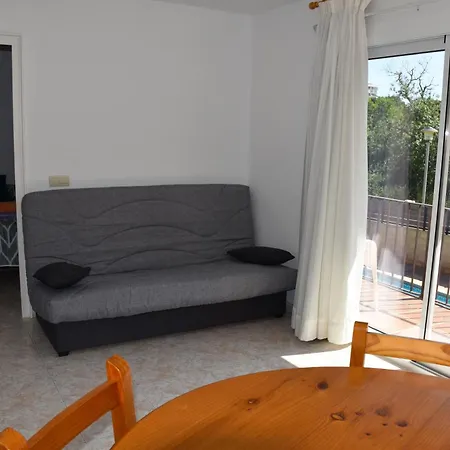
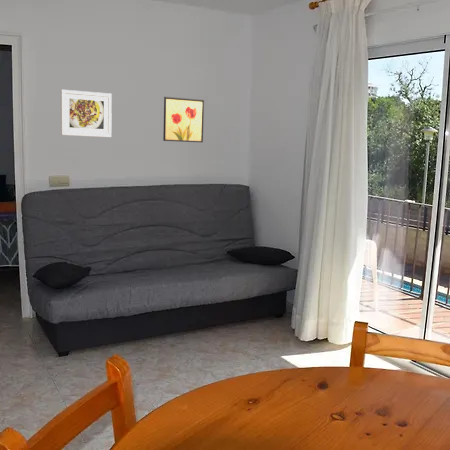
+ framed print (86, 114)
+ wall art (183, 120)
